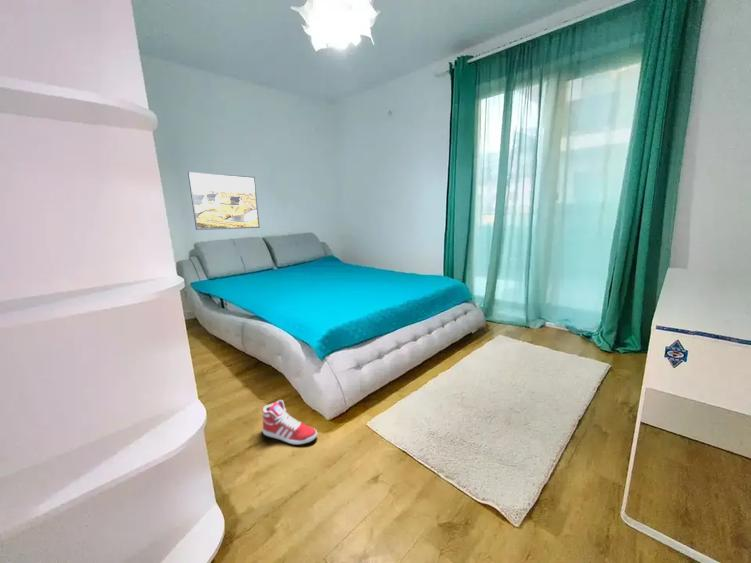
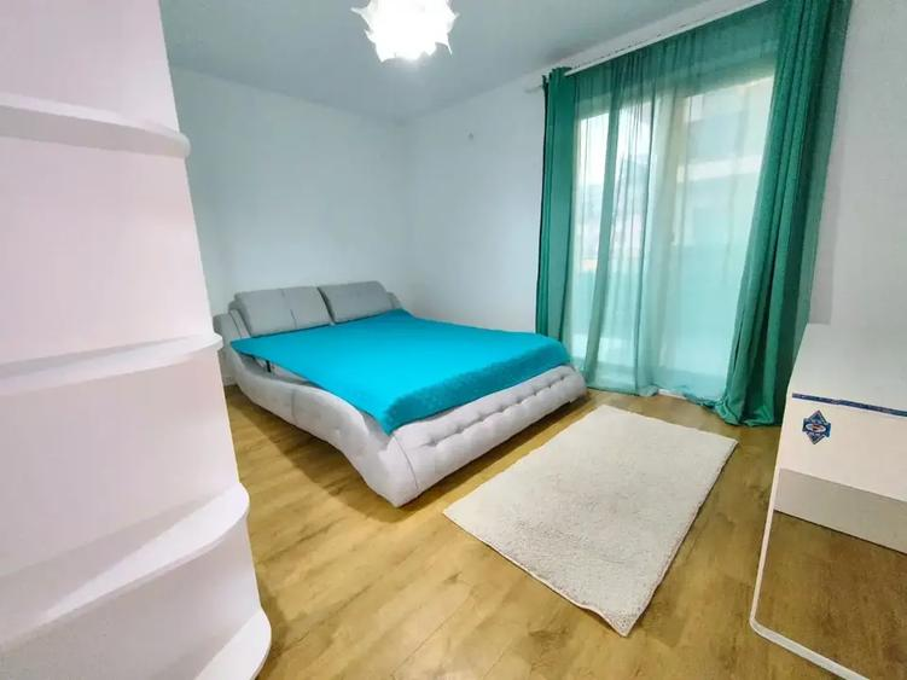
- sneaker (288, 420)
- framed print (226, 202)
